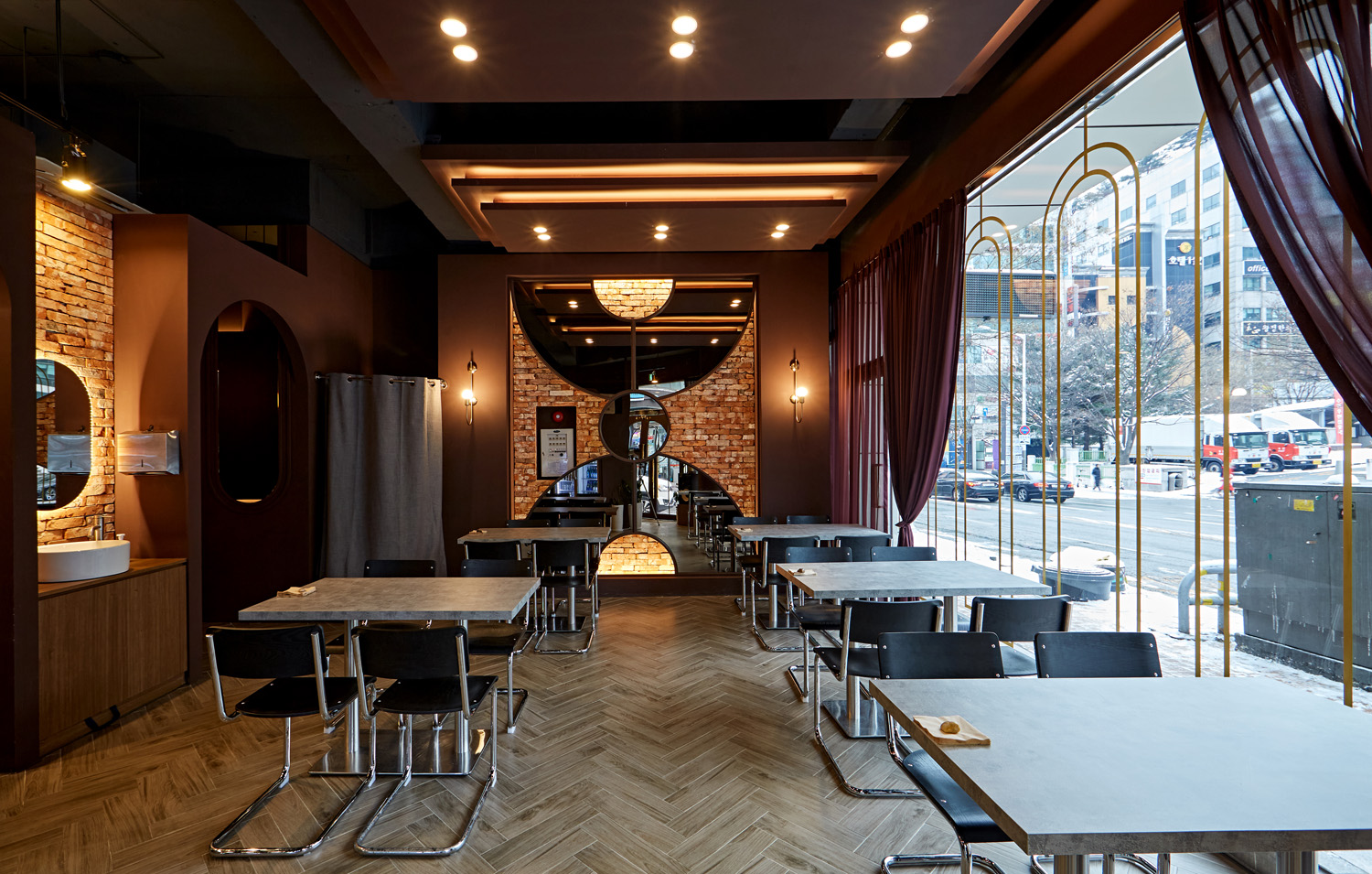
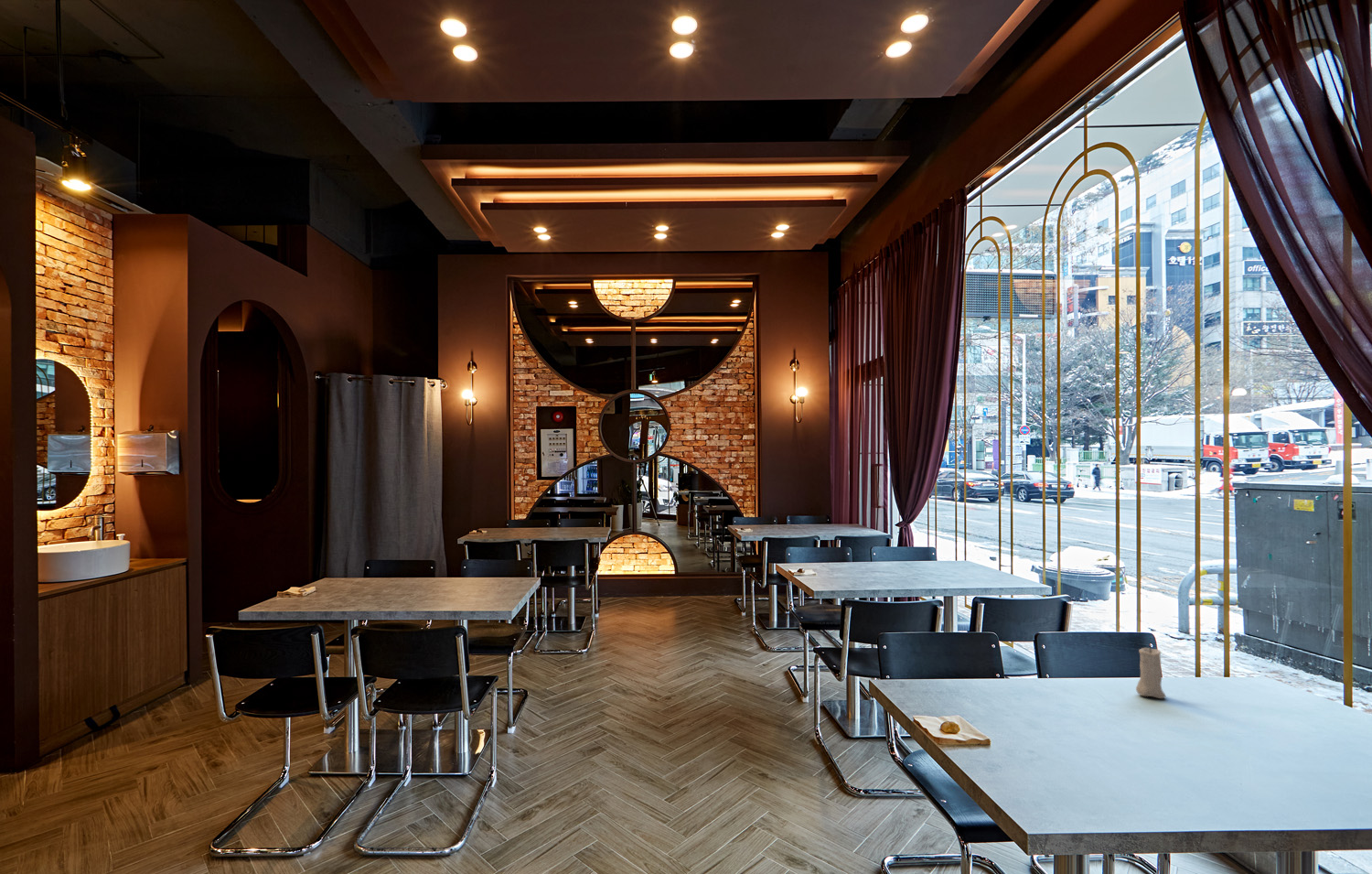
+ candle (1151, 670)
